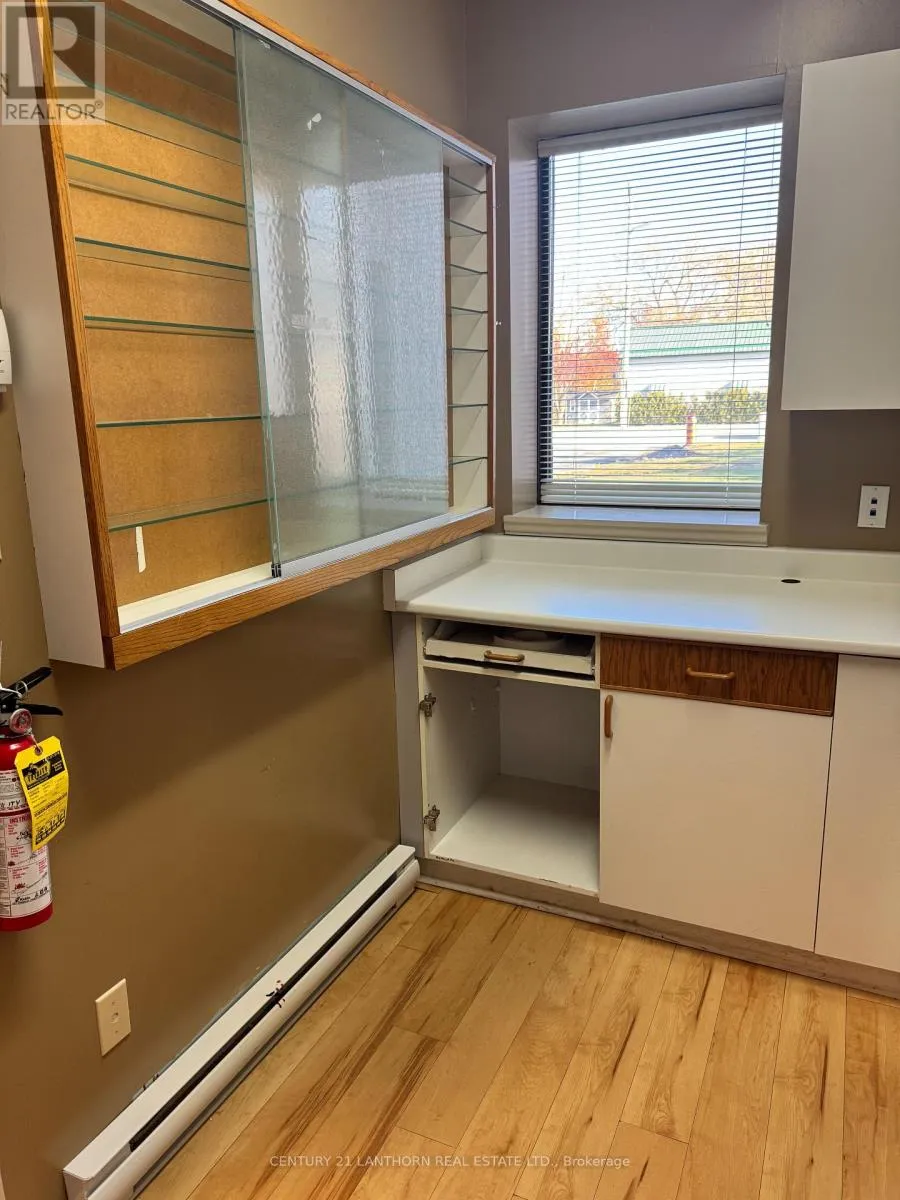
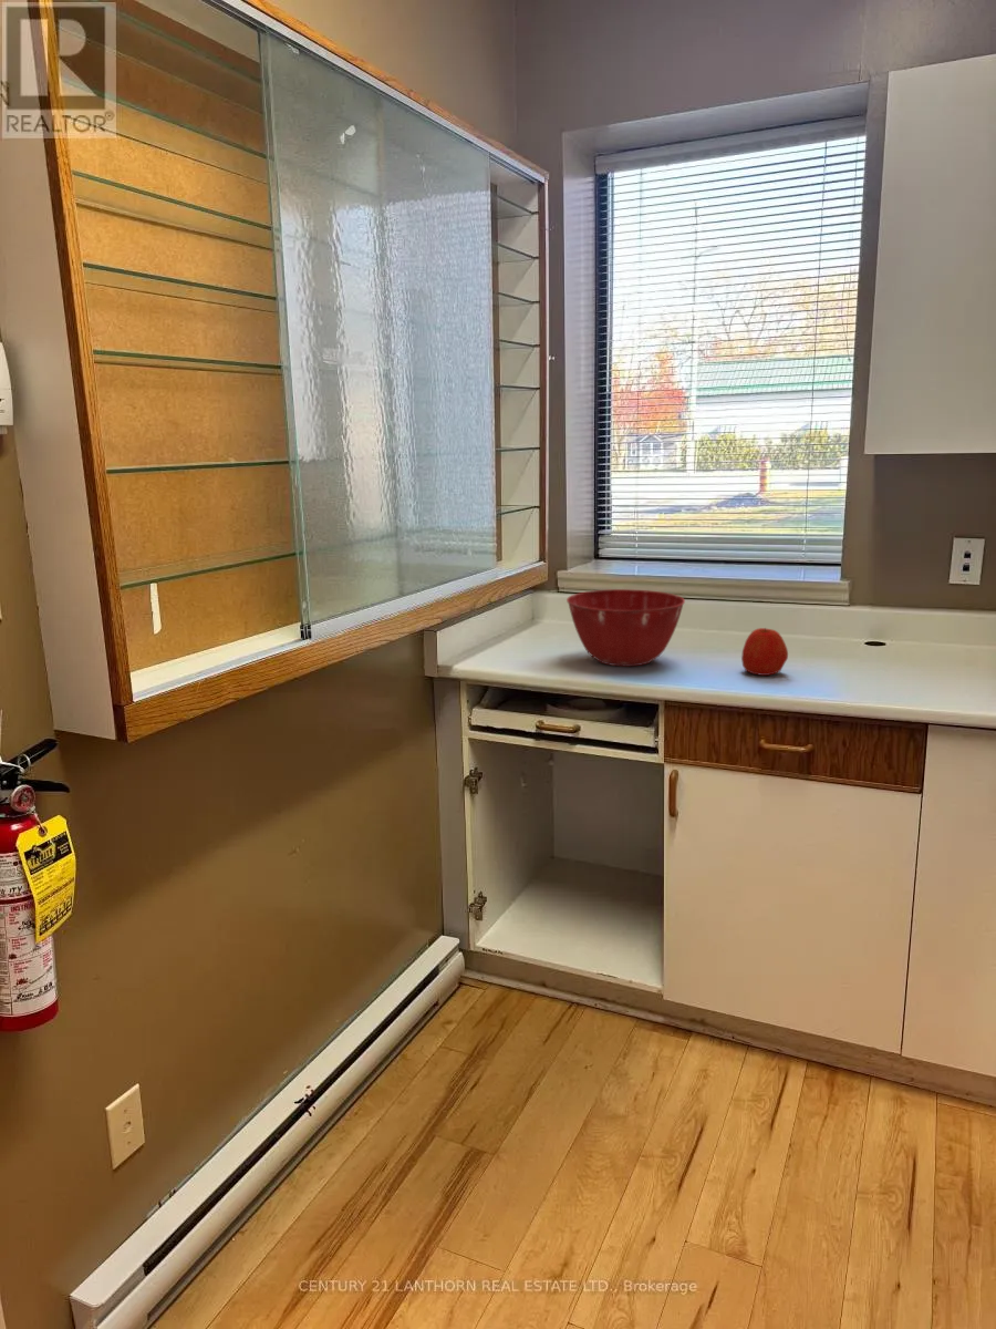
+ mixing bowl (624, 629)
+ apple (764, 650)
